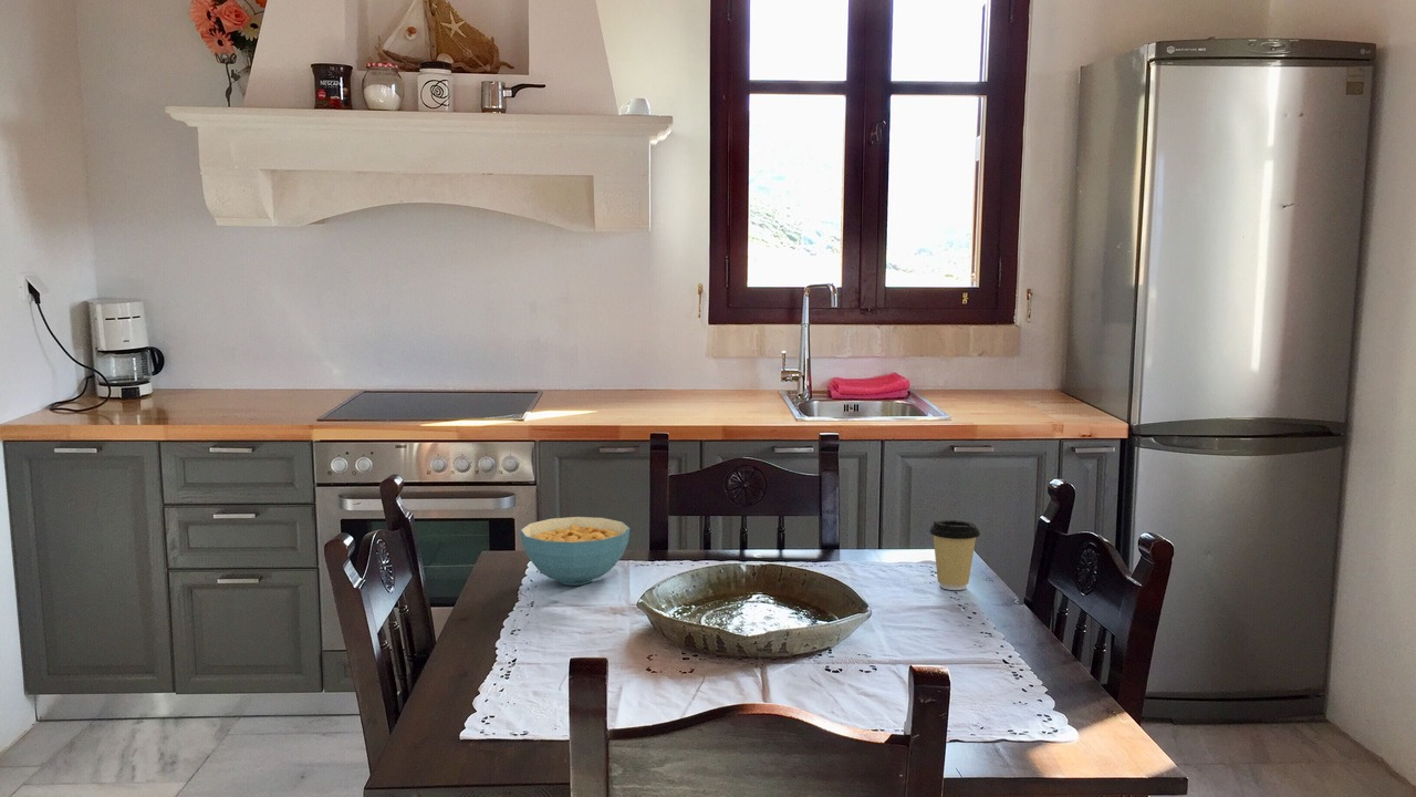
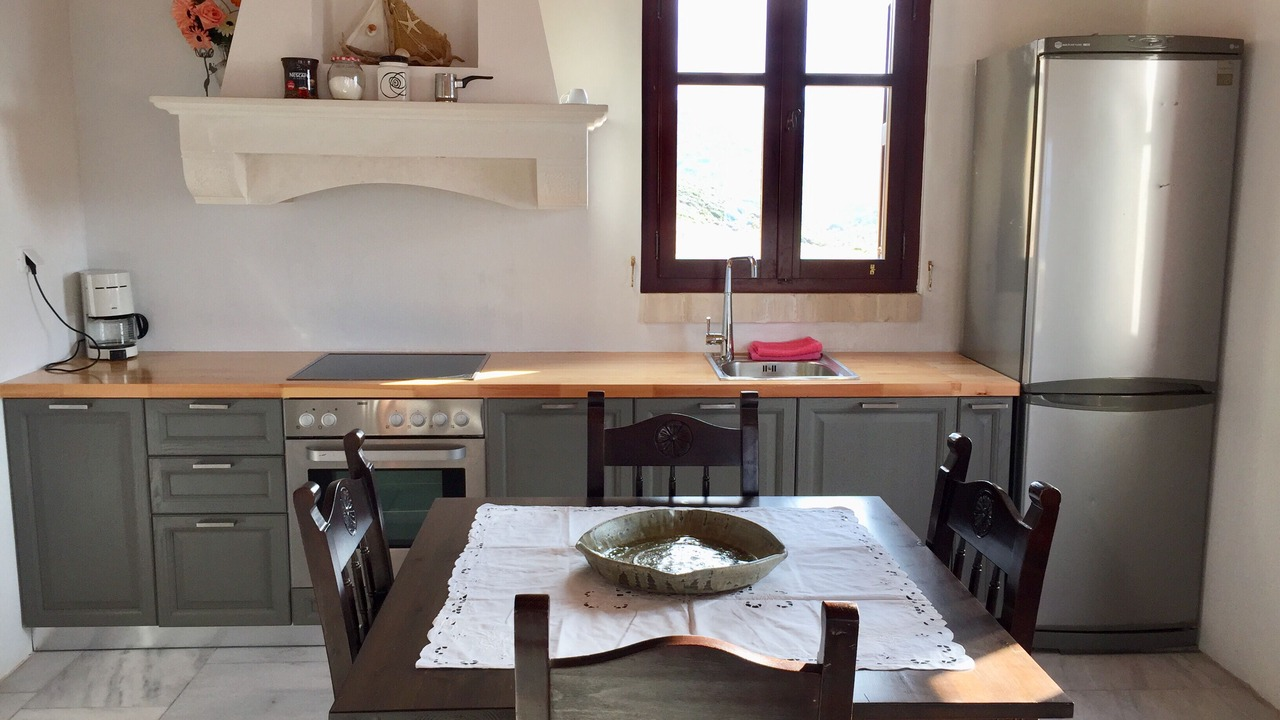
- cereal bowl (575, 555)
- coffee cup (954, 553)
